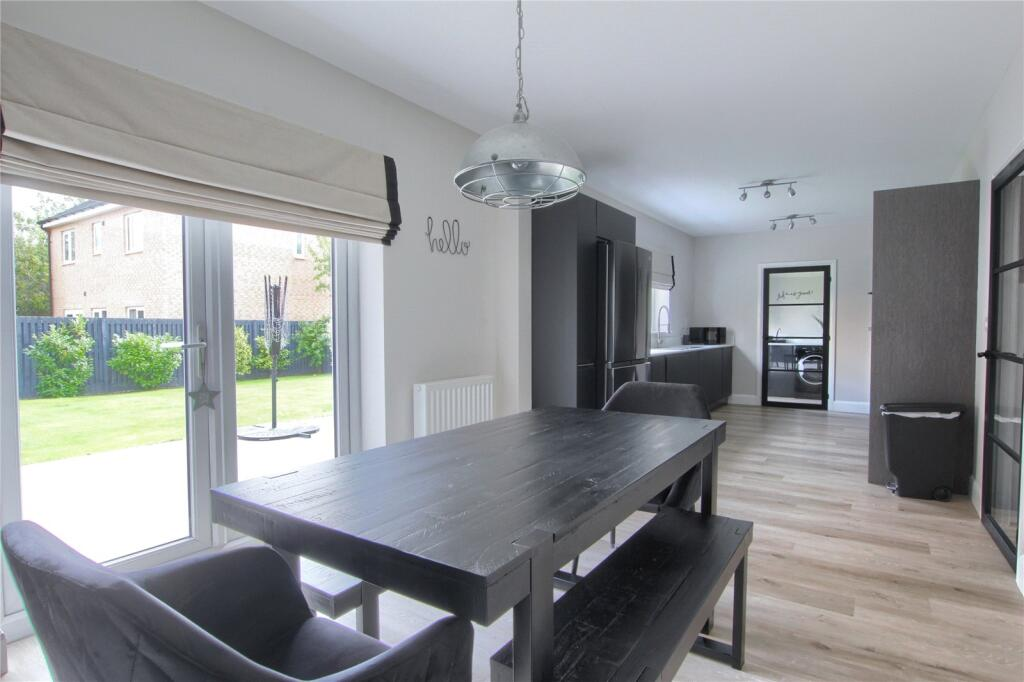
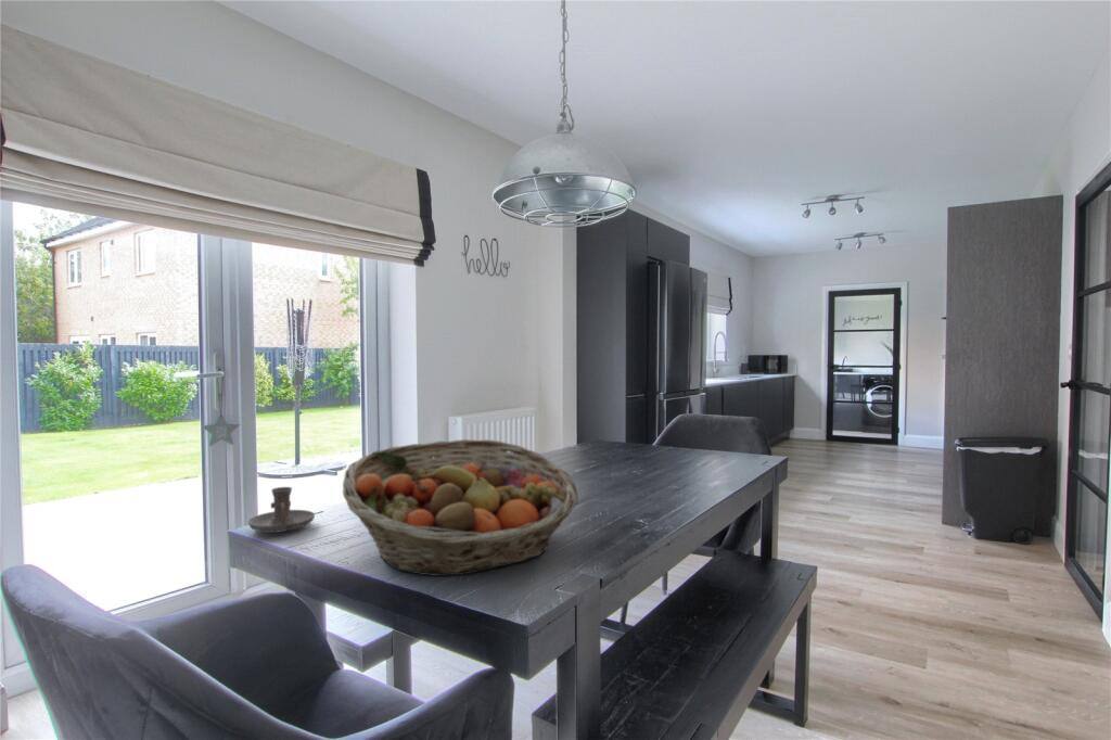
+ candle holder (282, 510)
+ fruit basket (464, 499)
